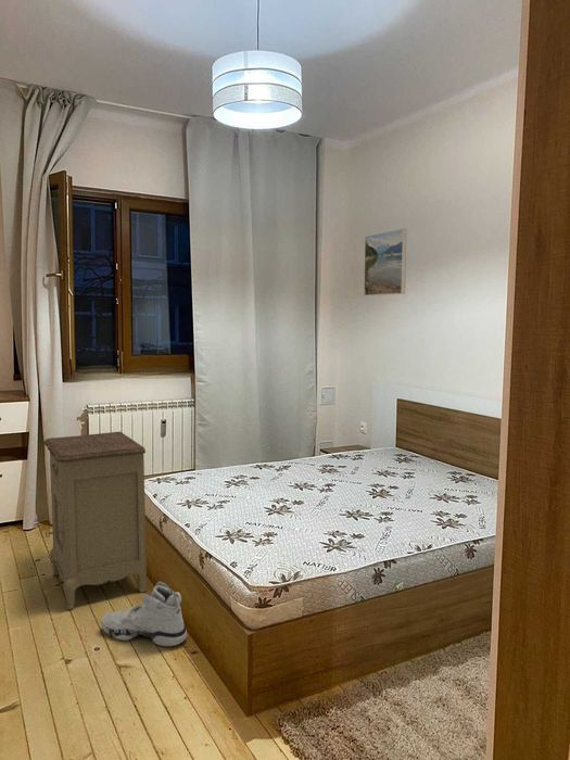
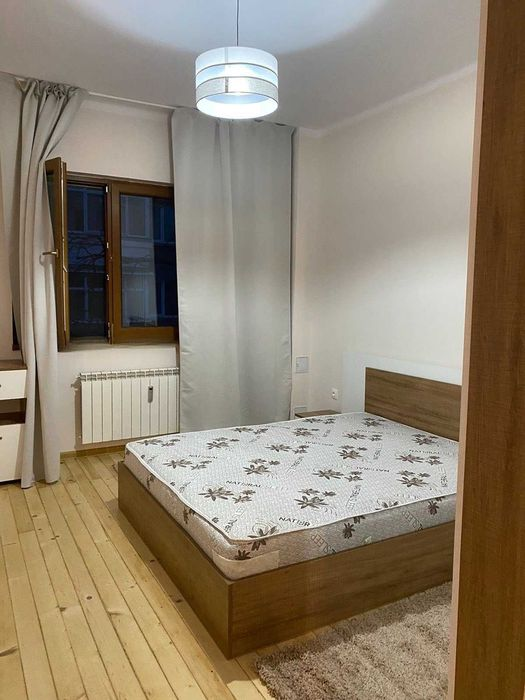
- sneaker (143, 610)
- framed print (383, 264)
- nightstand (88, 515)
